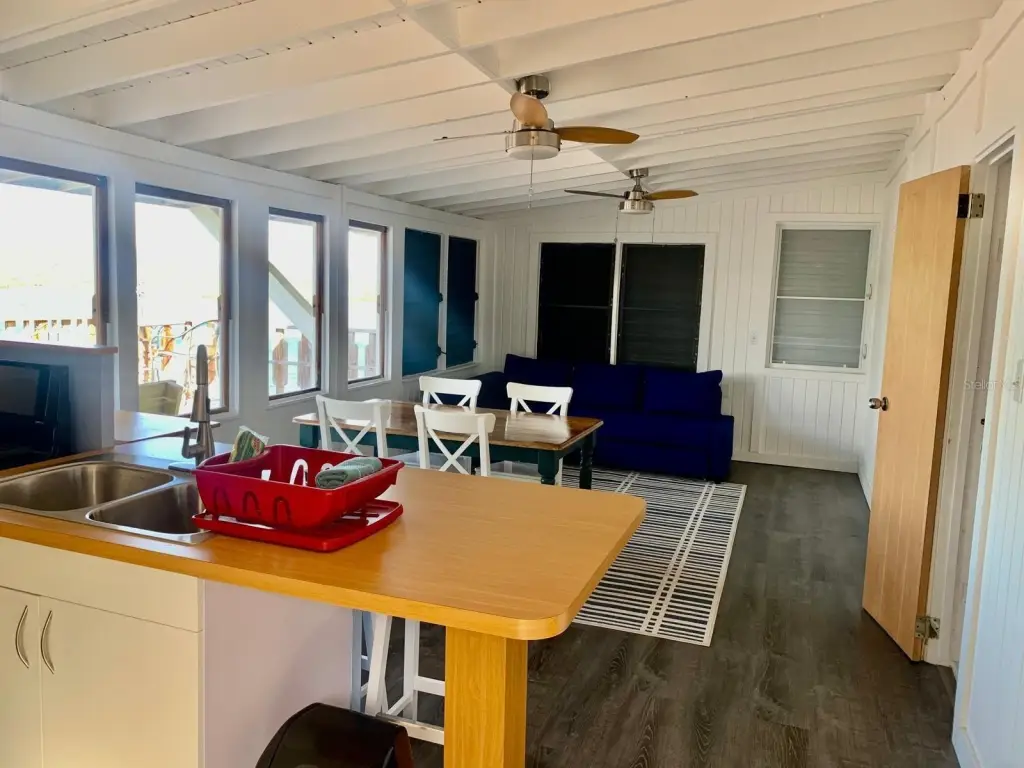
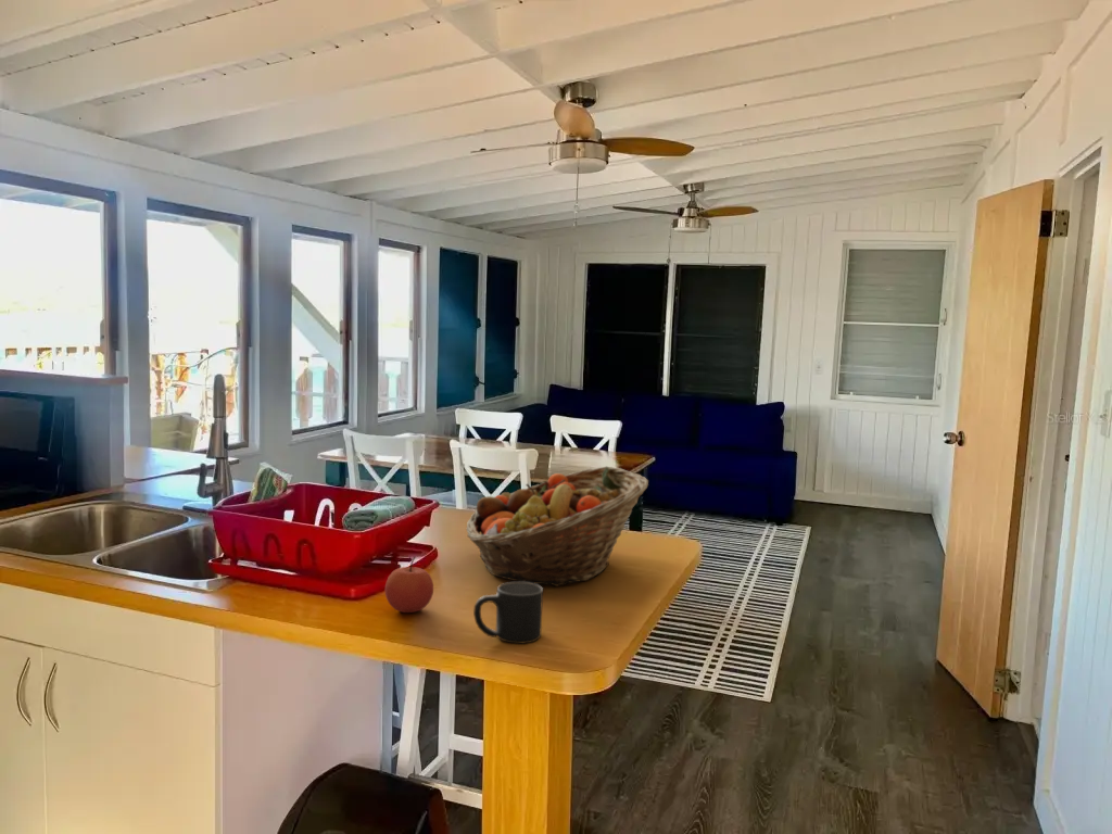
+ fruit basket (555, 518)
+ apple (409, 583)
+ mug (507, 612)
